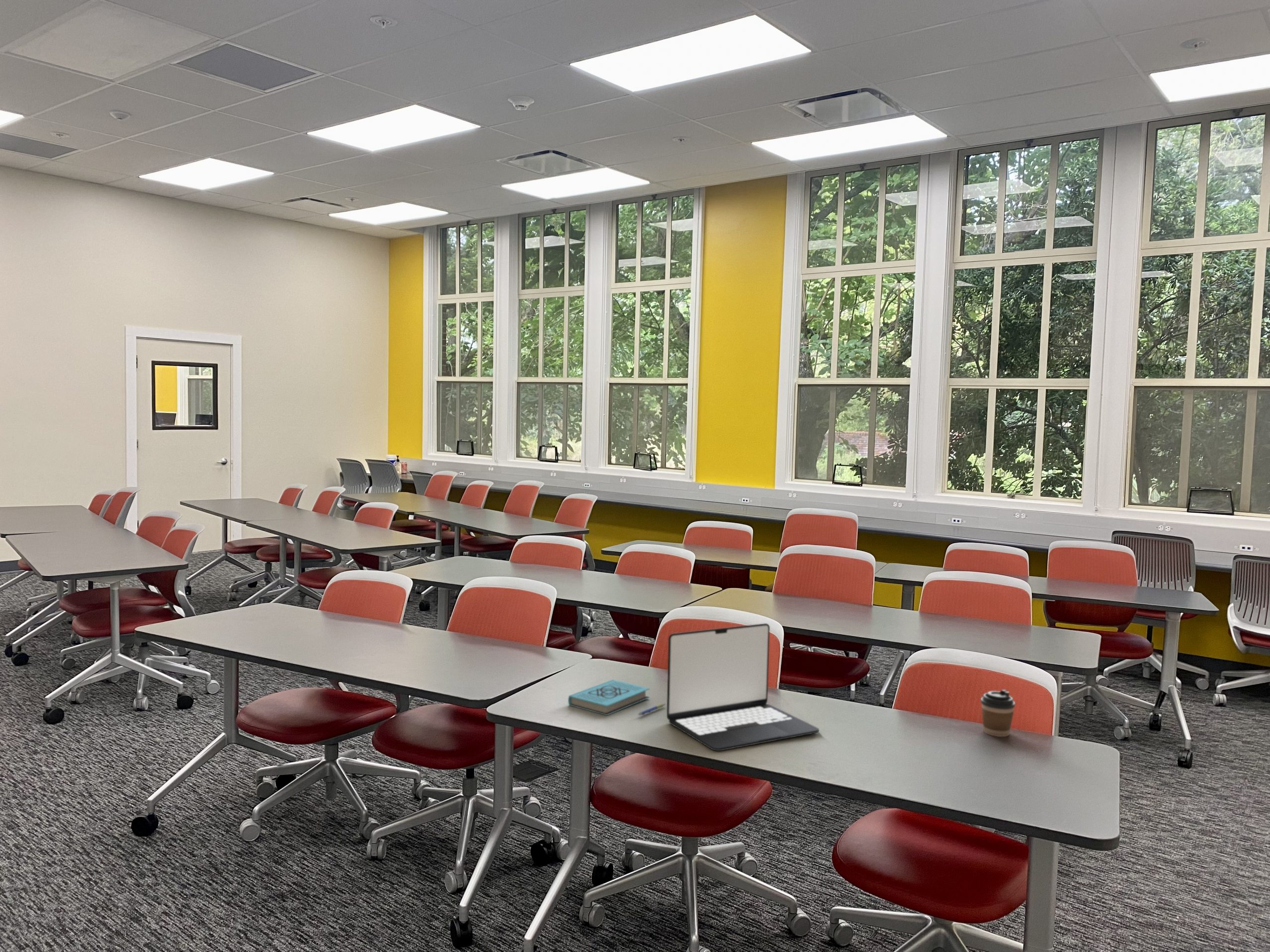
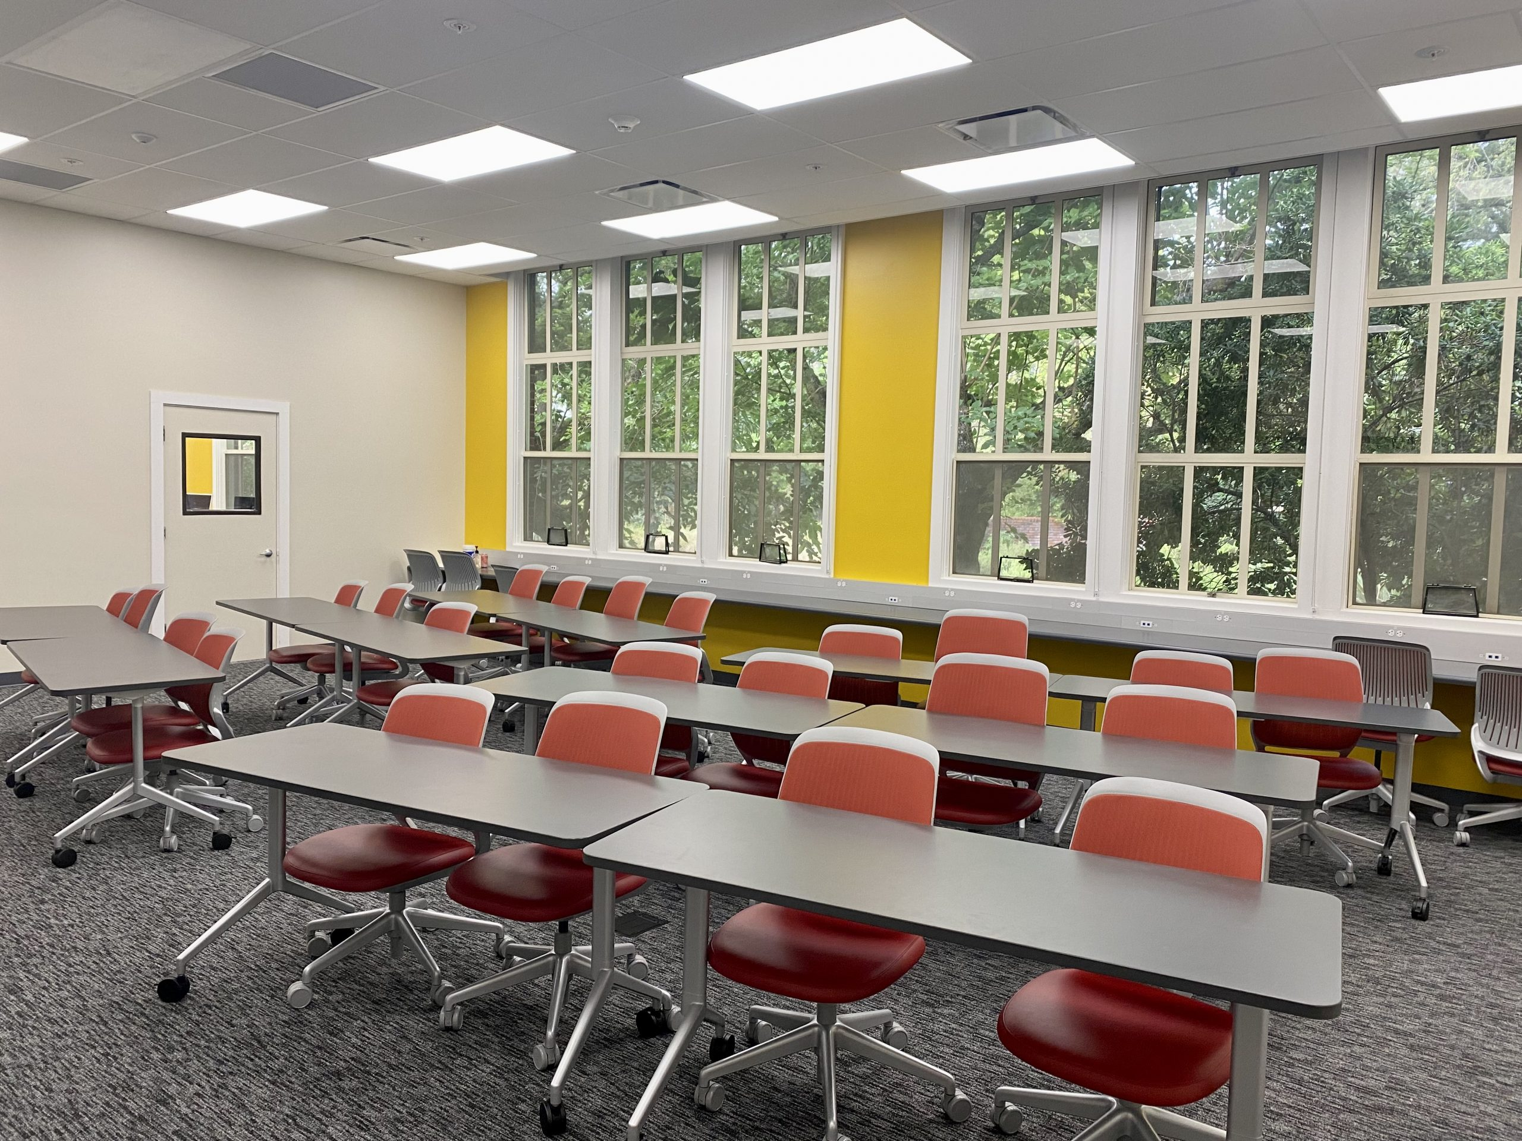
- book (609, 697)
- laptop (744, 683)
- pen (652, 709)
- coffee cup (997, 712)
